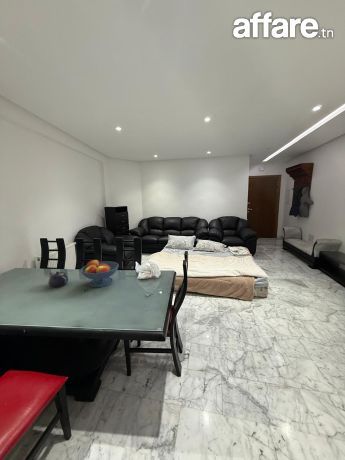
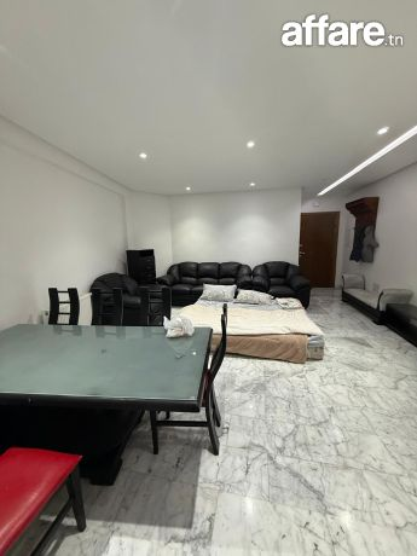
- fruit bowl (100, 271)
- teapot (57, 277)
